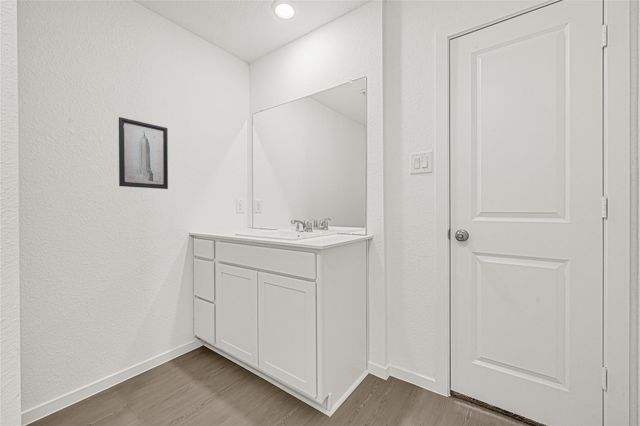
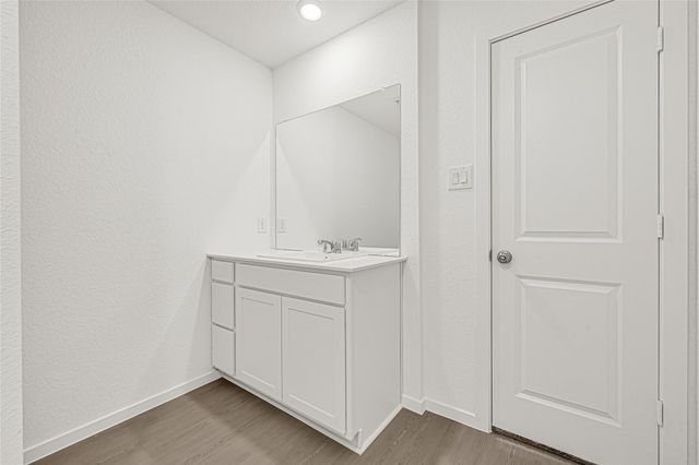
- wall art (144, 155)
